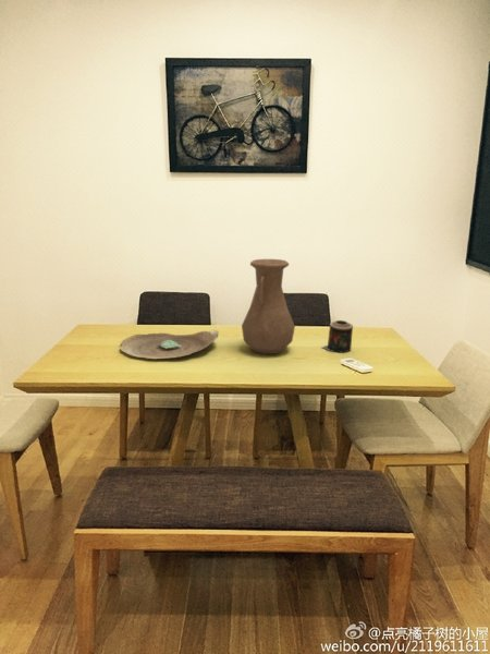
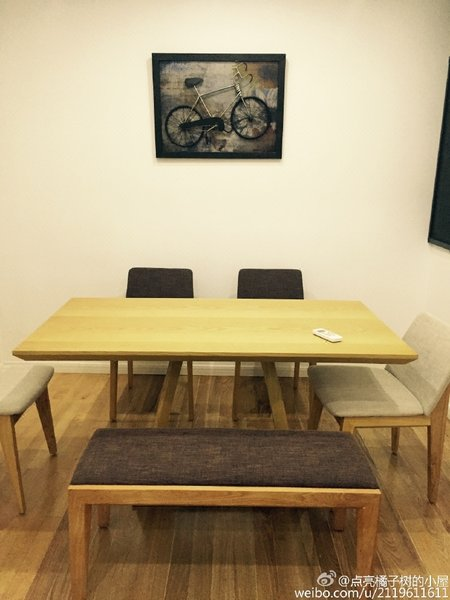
- candle (336, 335)
- vase (268, 305)
- decorative bowl (169, 340)
